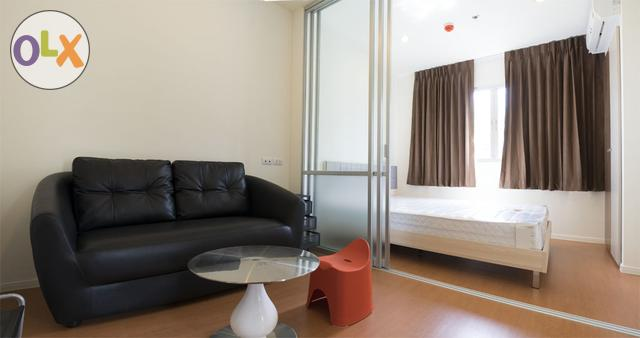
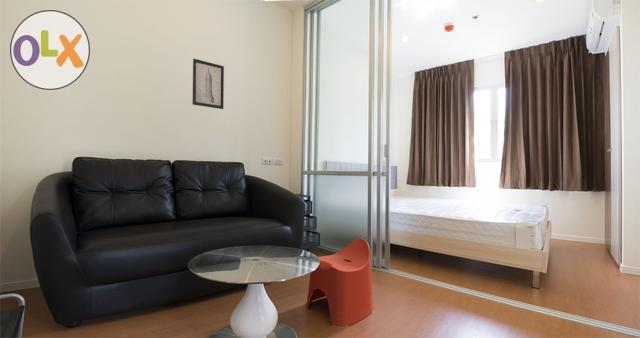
+ wall art (208, 84)
